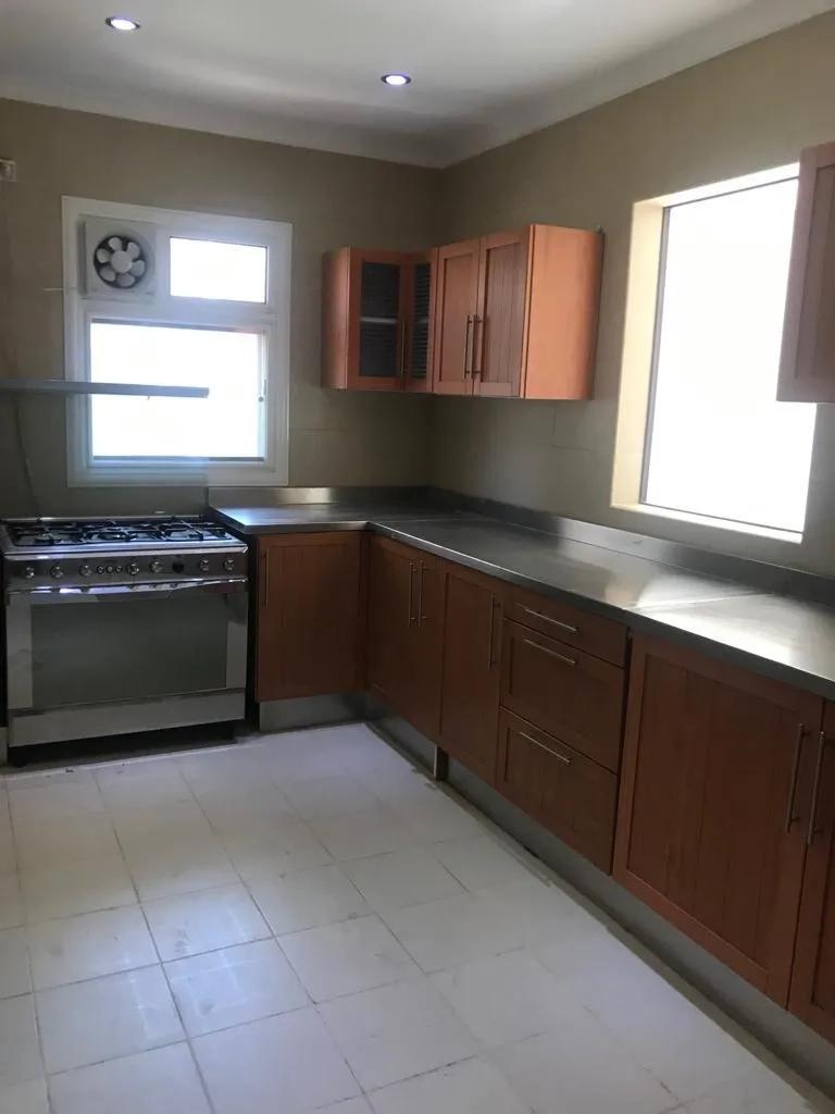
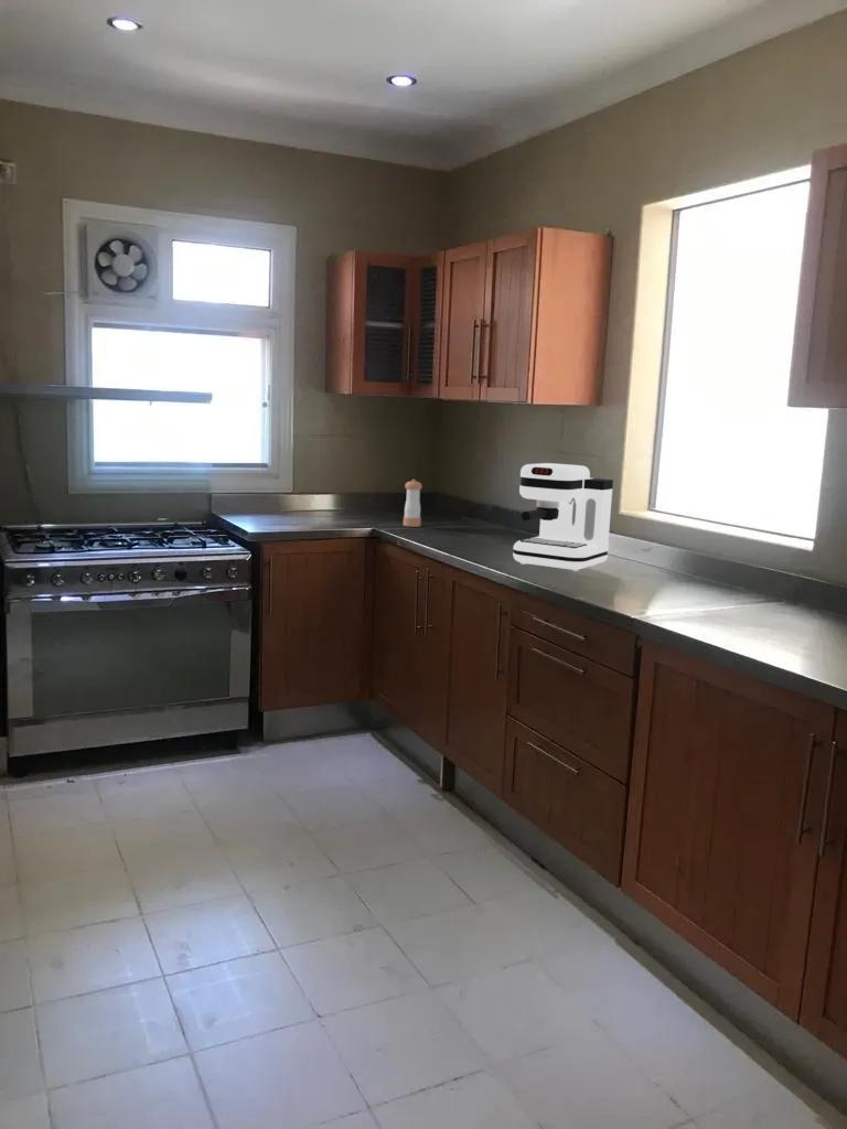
+ coffee maker (560, 515)
+ pepper shaker (412, 502)
